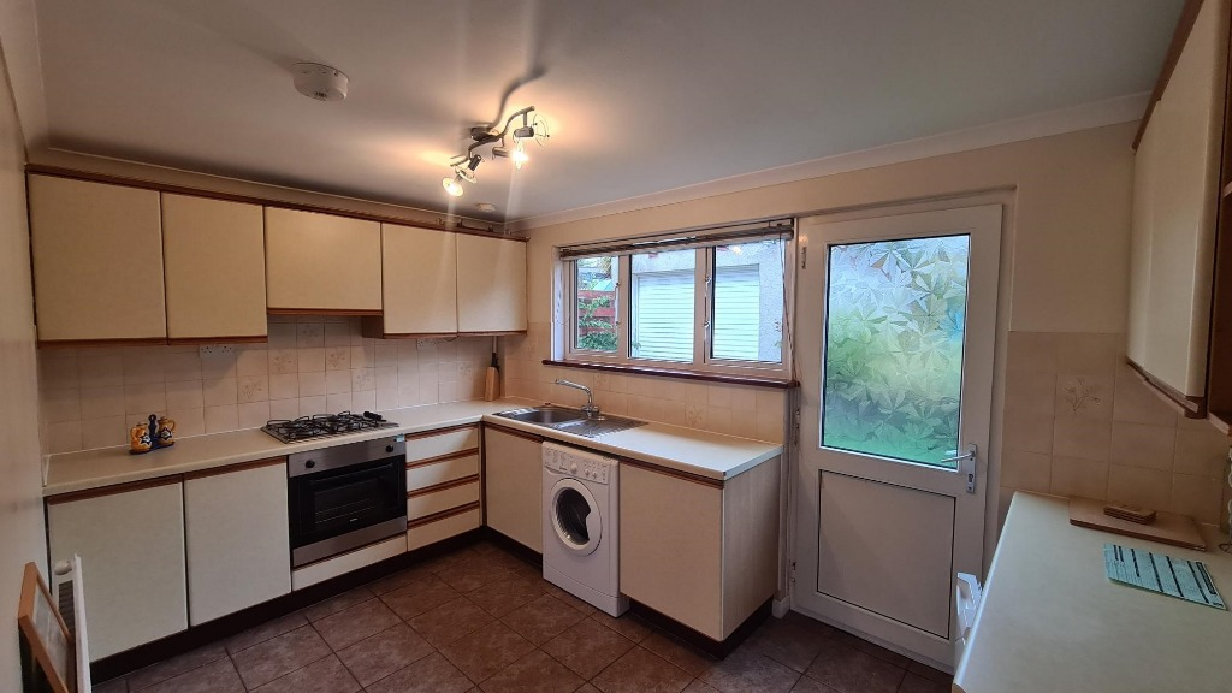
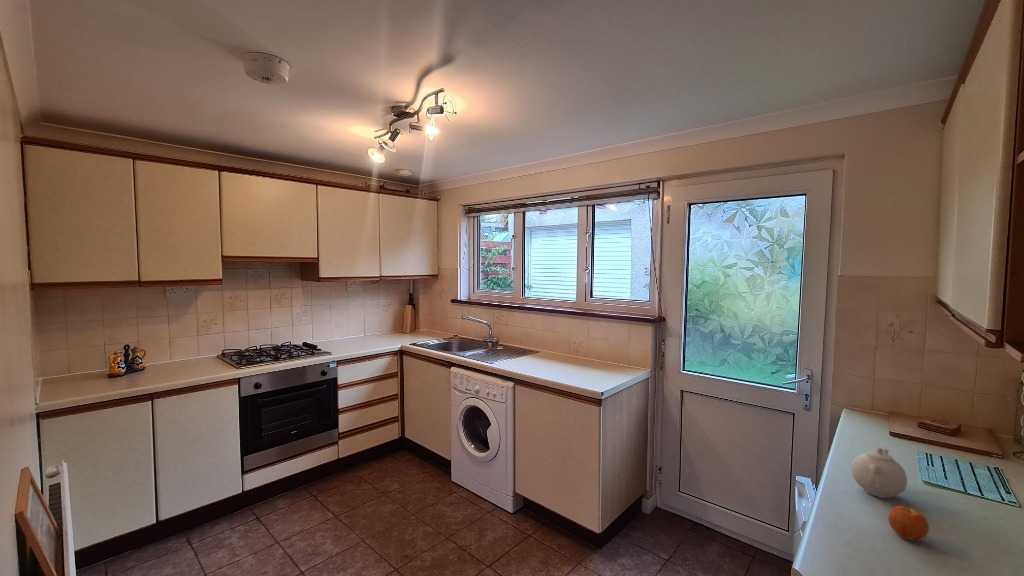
+ teapot (878, 469)
+ apple (908, 520)
